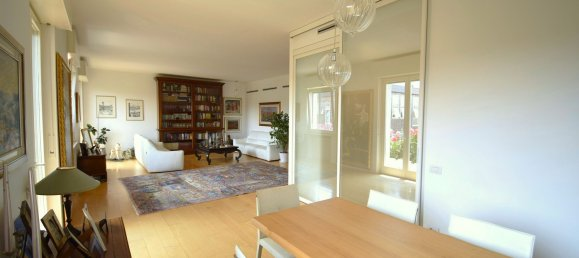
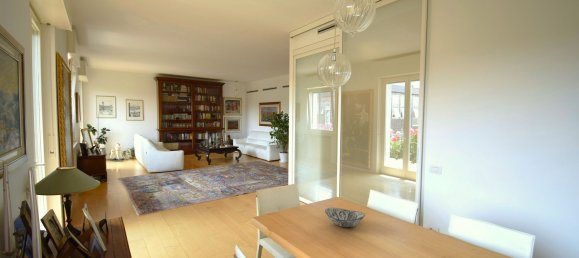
+ decorative bowl (344, 218)
